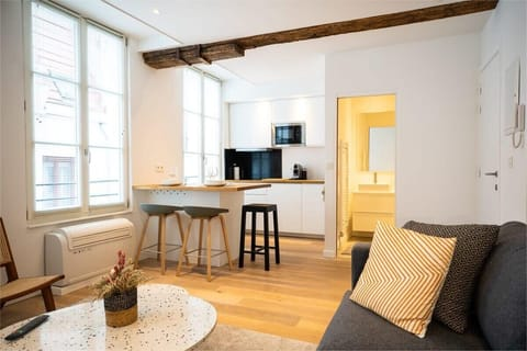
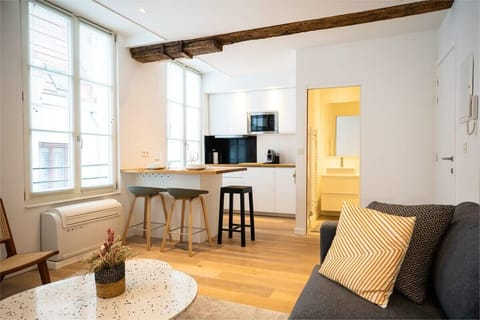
- remote control (29, 327)
